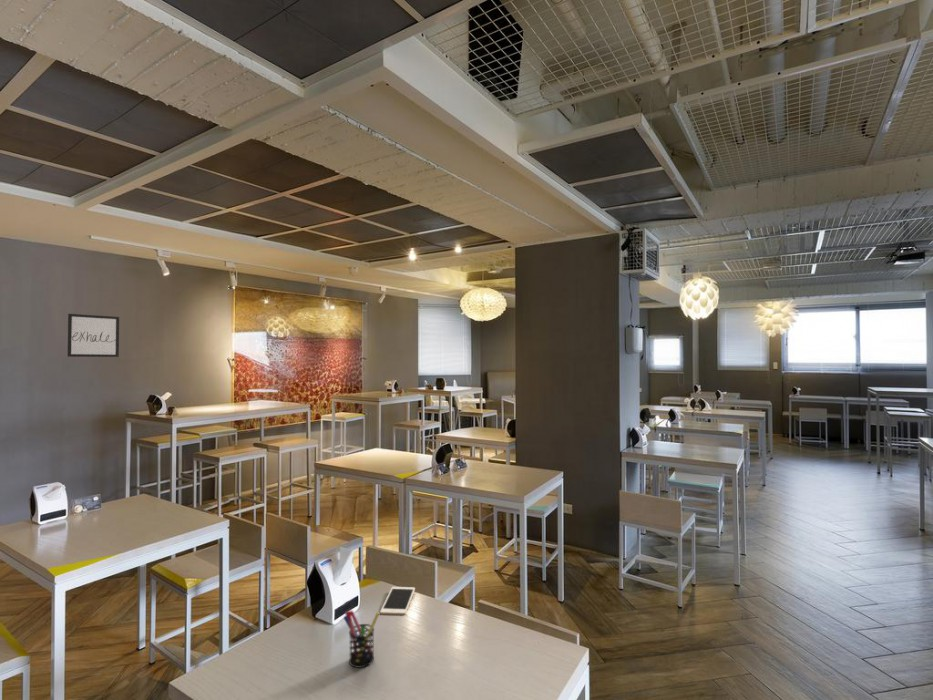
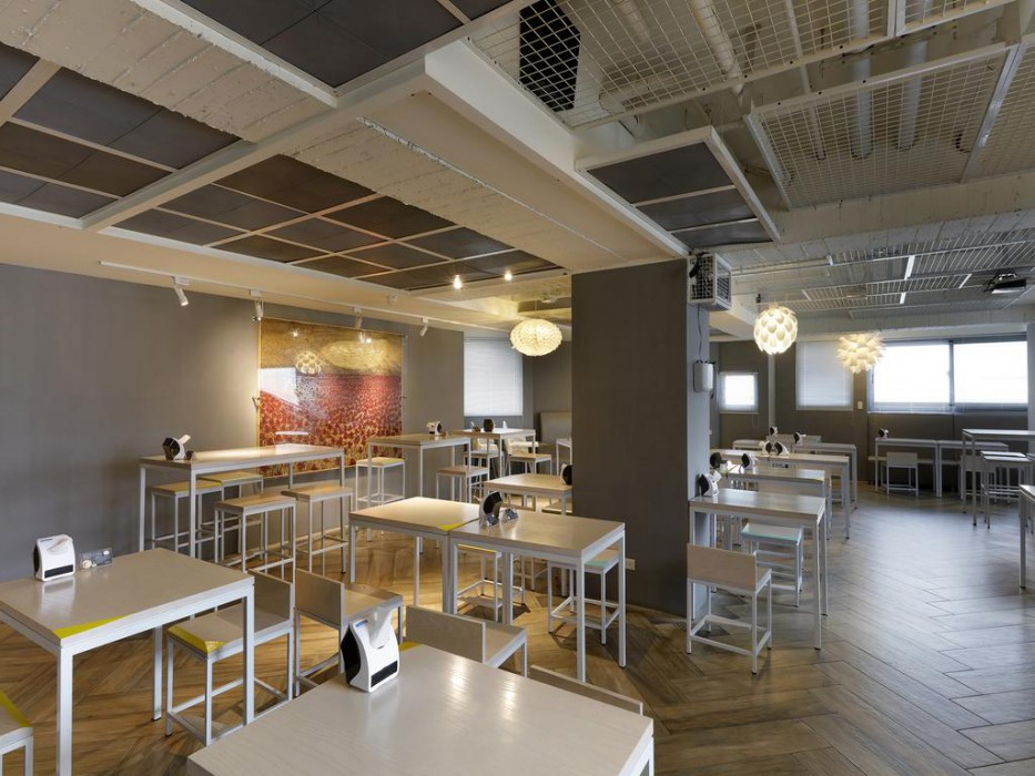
- wall art (94, 336)
- cell phone (398, 600)
- pen holder (360, 636)
